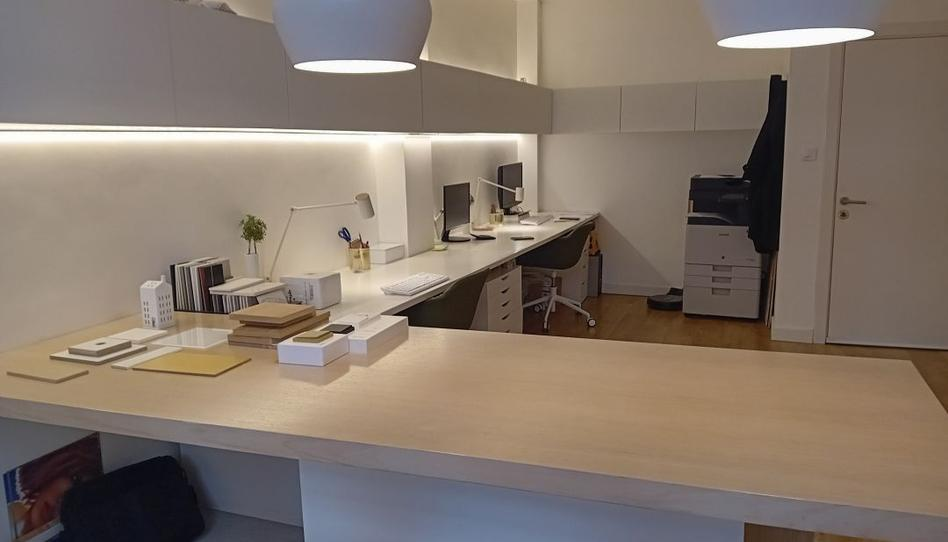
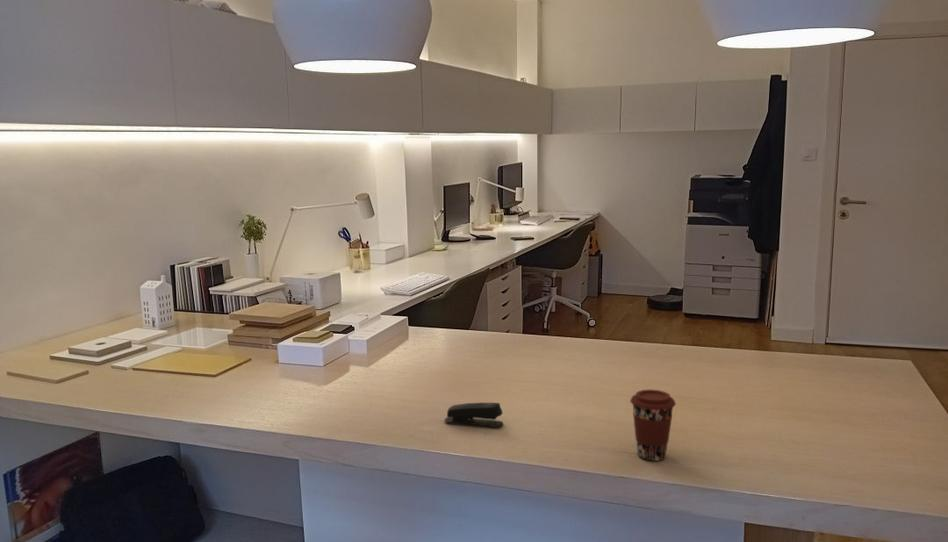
+ coffee cup (652, 425)
+ stapler (473, 412)
